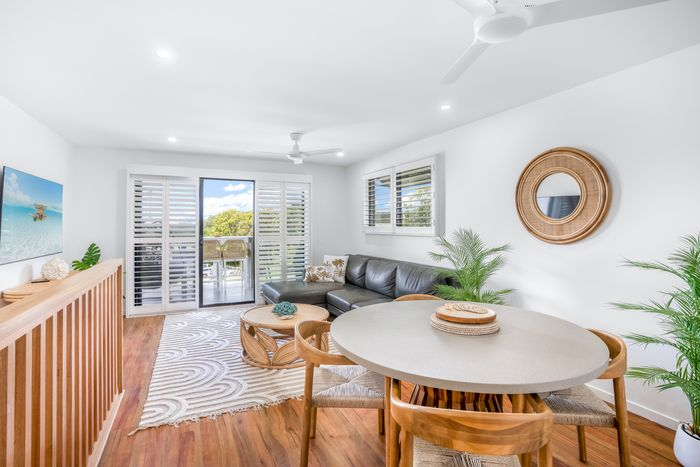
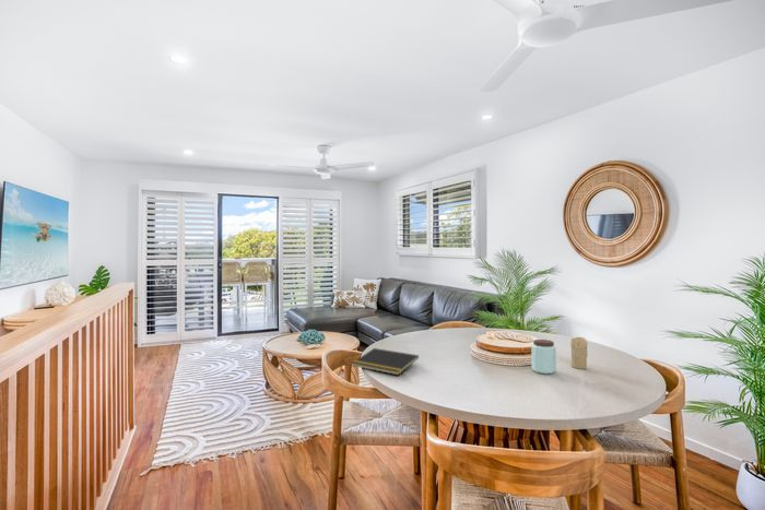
+ notepad (385, 360)
+ peanut butter (543, 356)
+ candle (578, 352)
